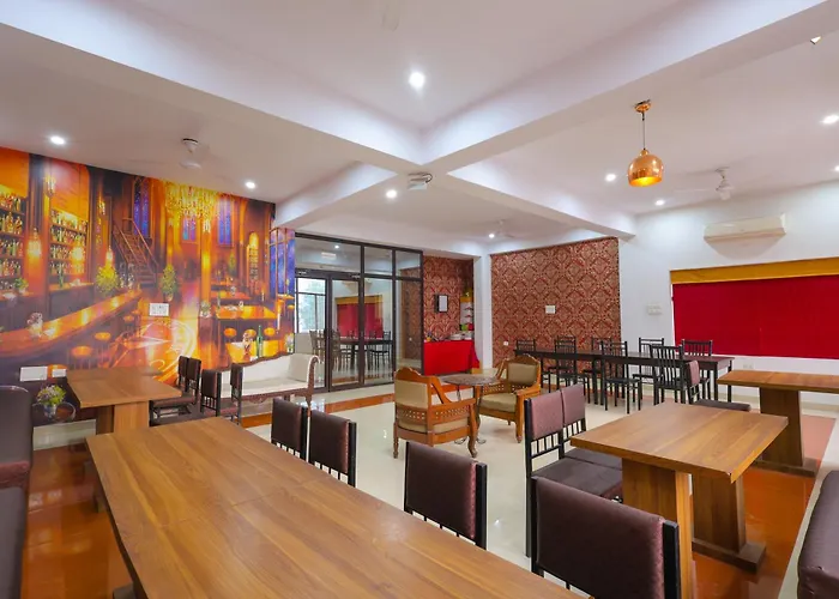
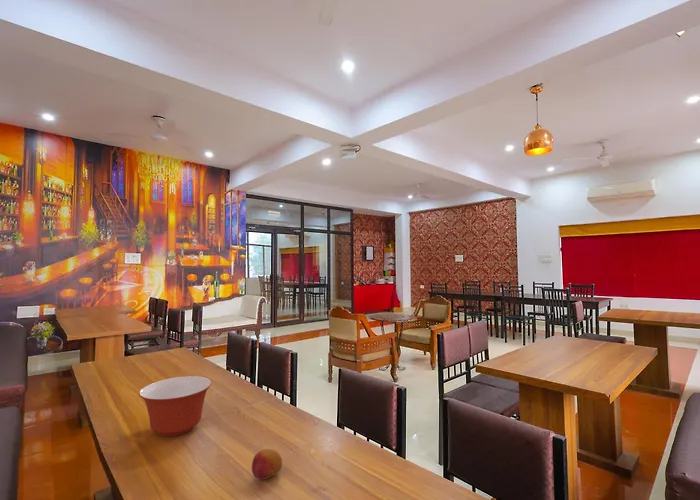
+ fruit (267, 463)
+ mixing bowl (176, 407)
